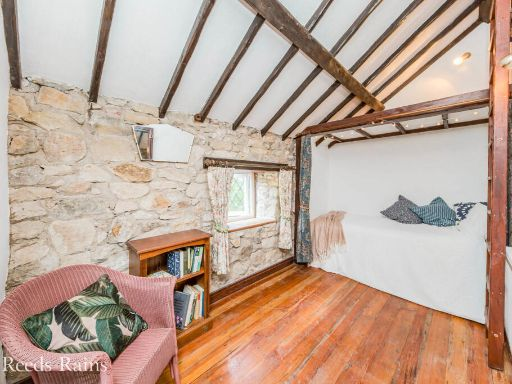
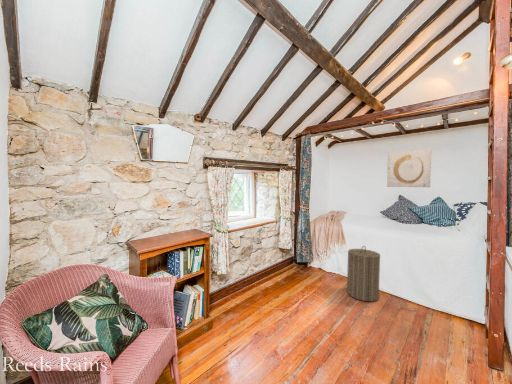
+ laundry hamper (363, 270)
+ wall art (408, 169)
